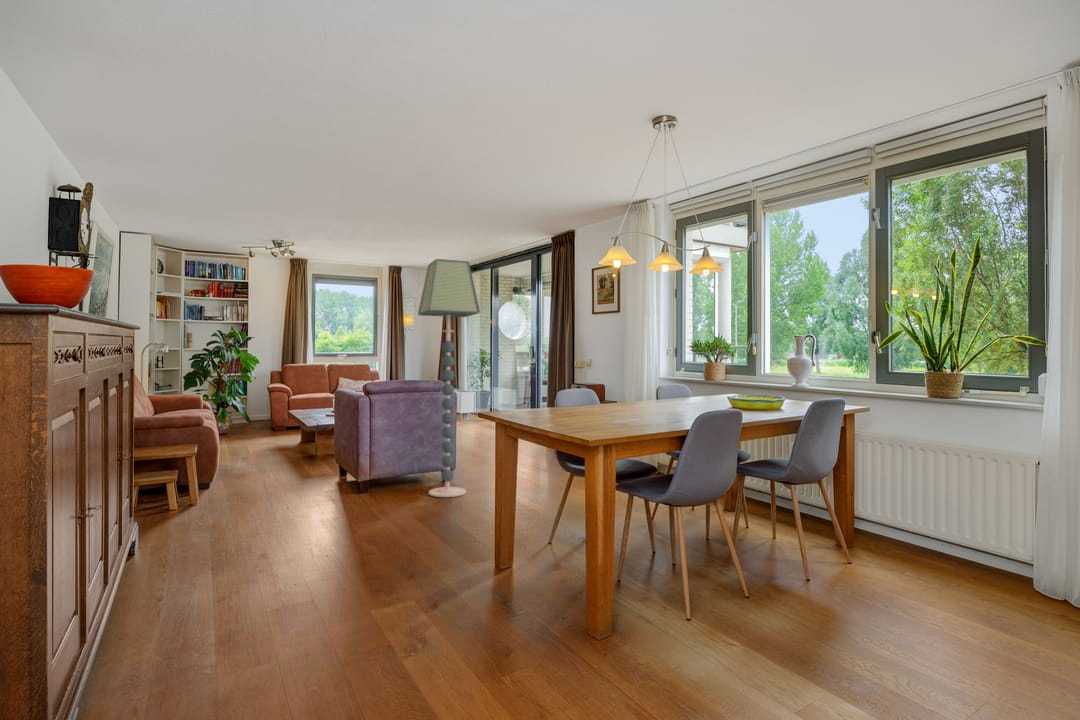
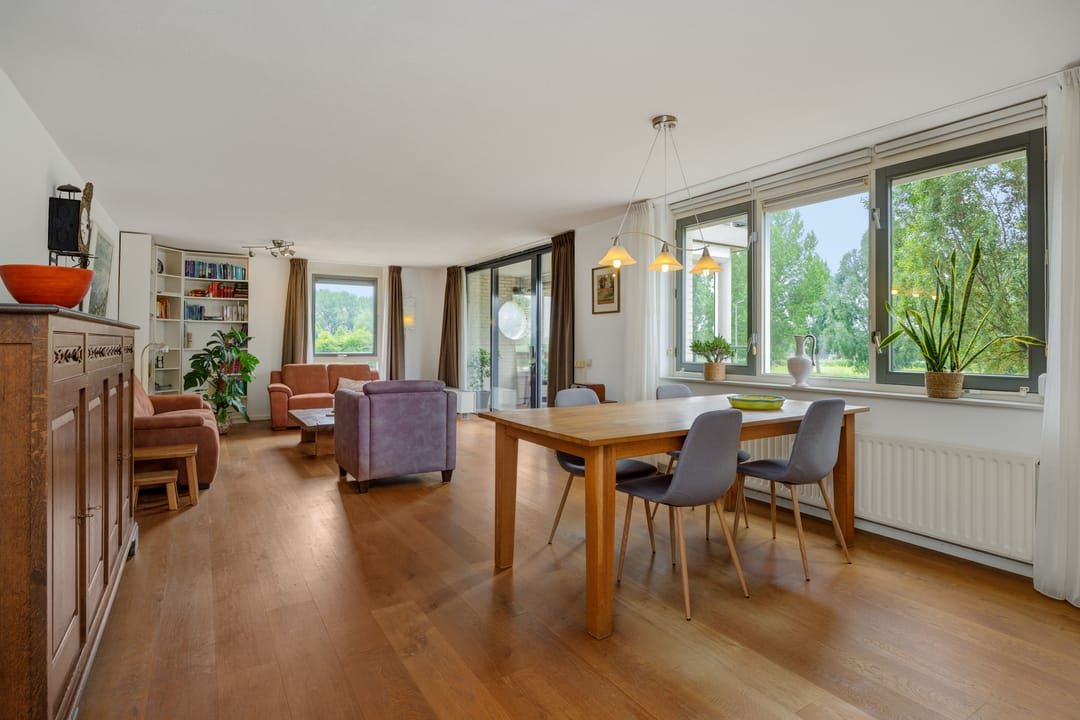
- floor lamp (448, 377)
